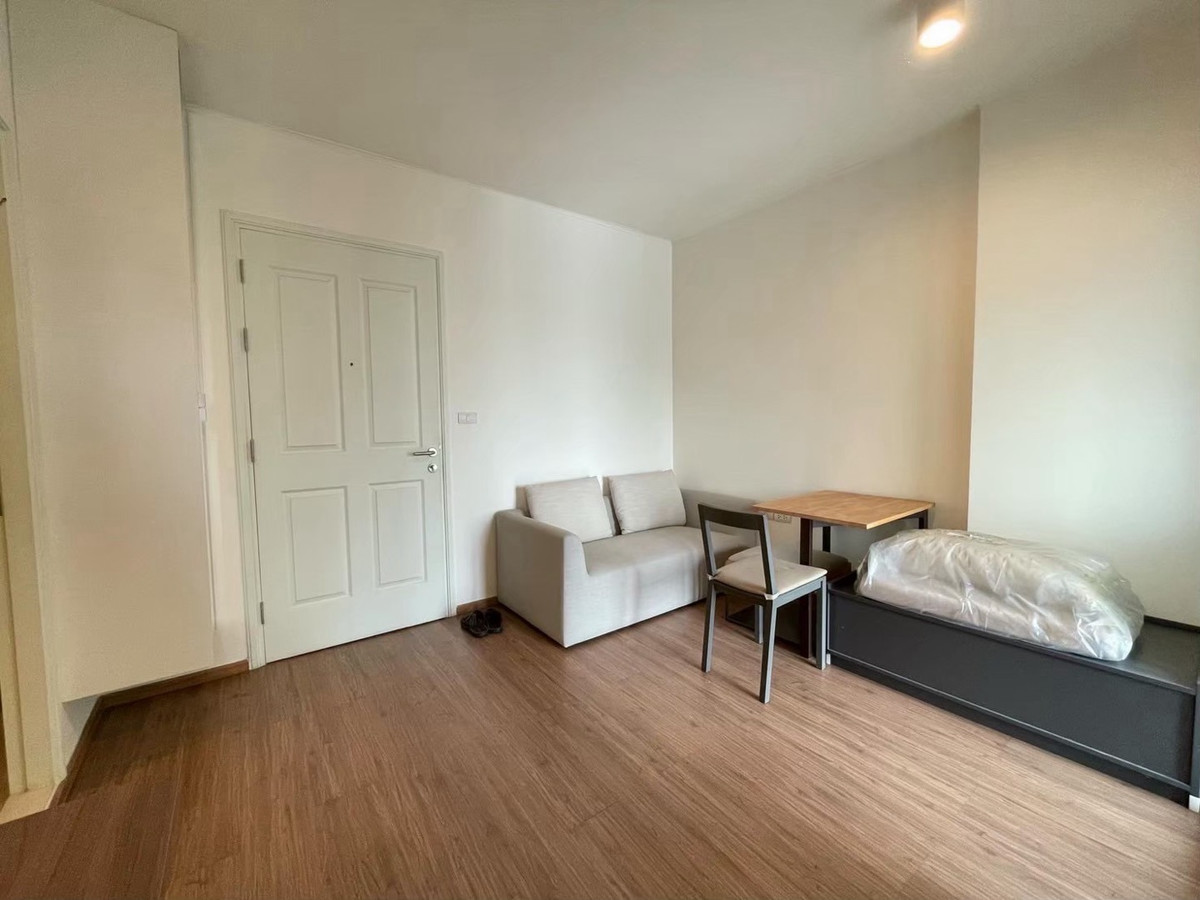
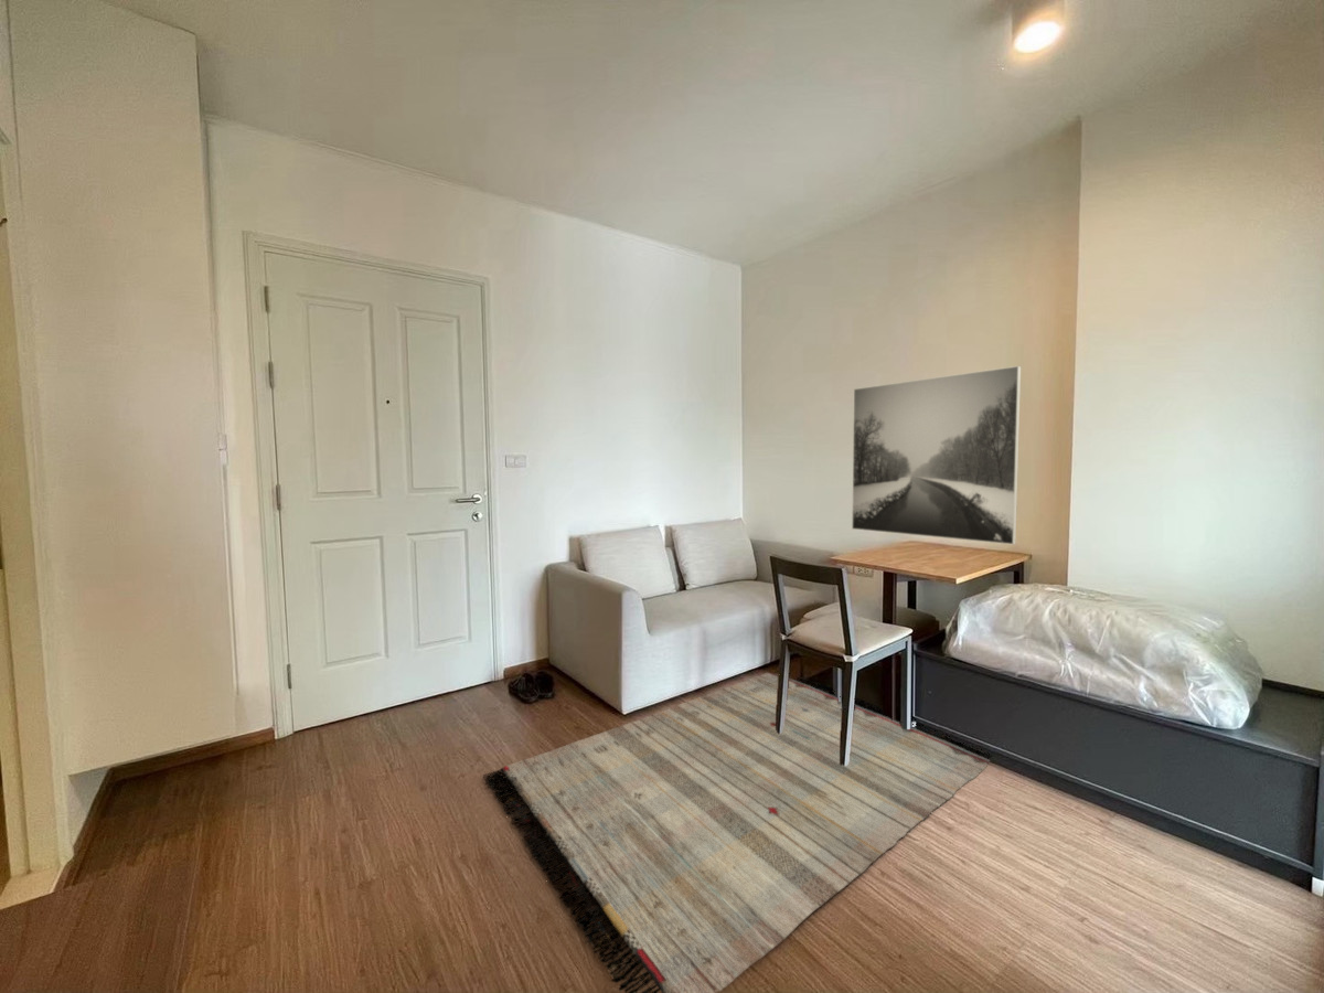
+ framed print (926, 458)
+ rug (748, 765)
